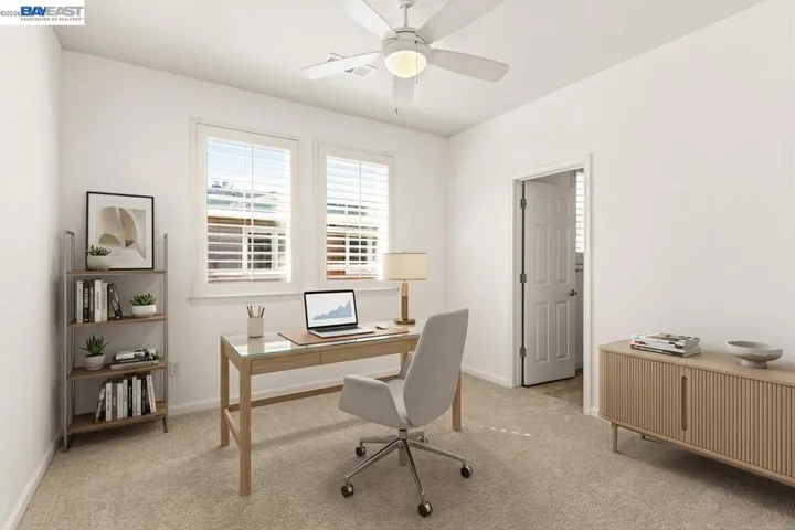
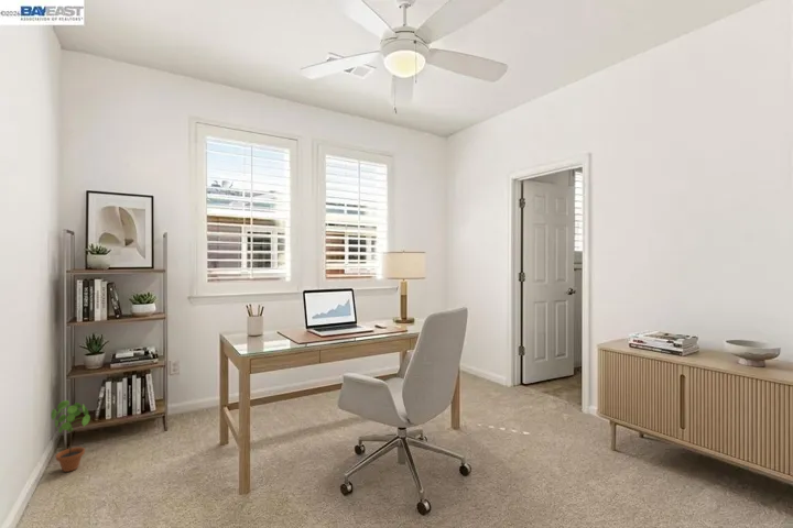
+ potted plant (70, 435)
